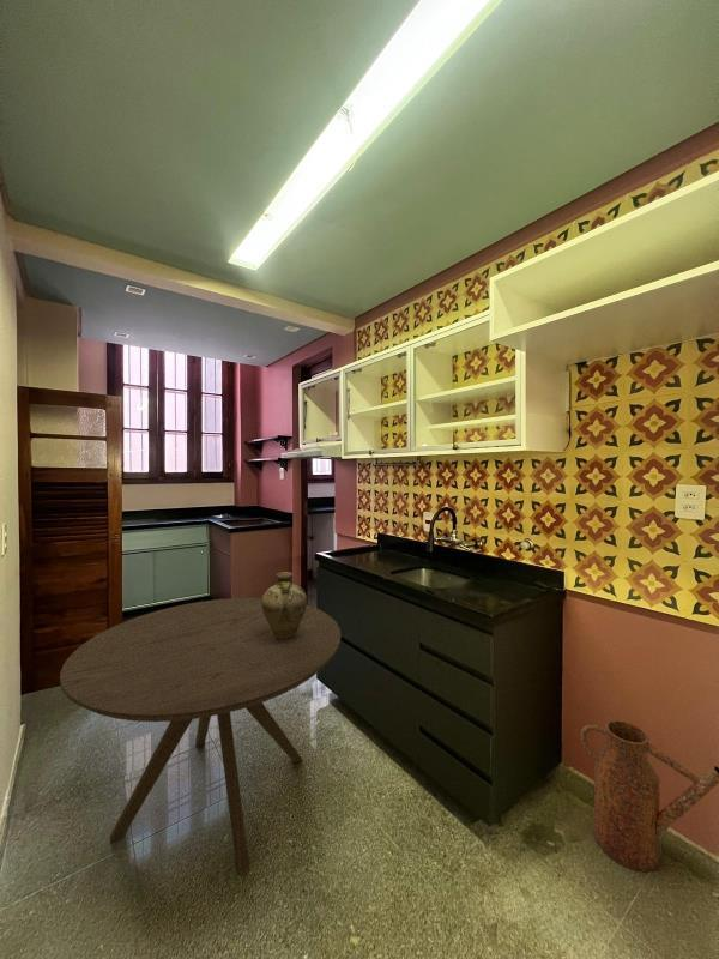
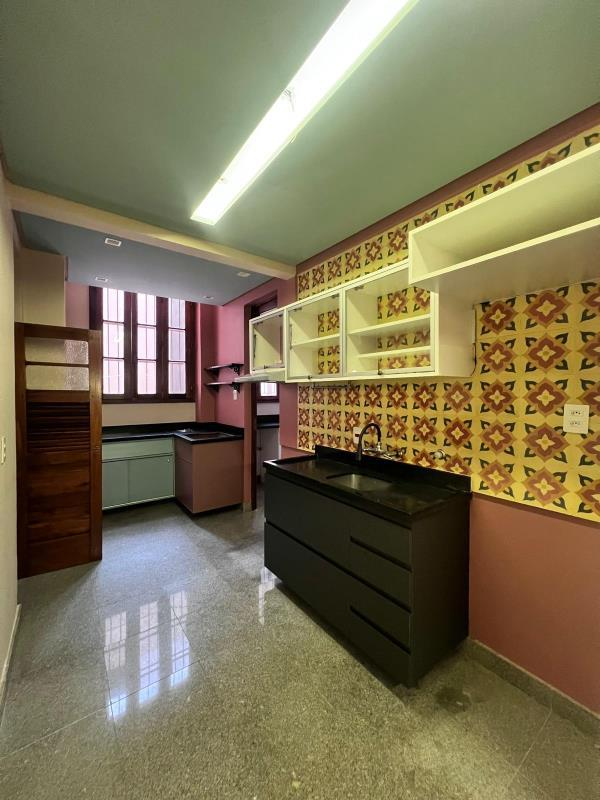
- jug (284, 604)
- dining table (217, 716)
- watering can (644, 796)
